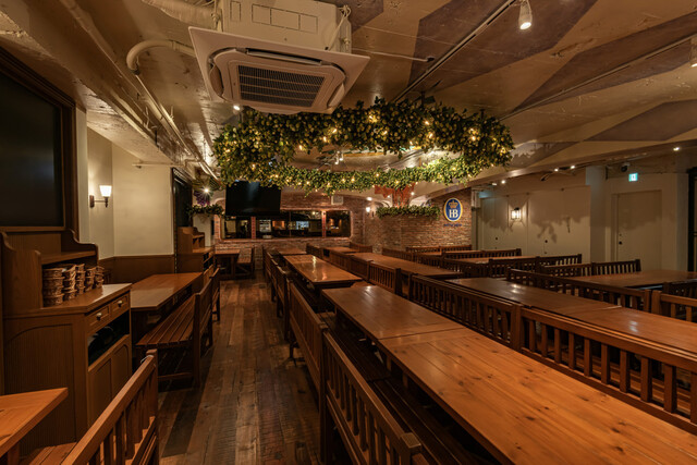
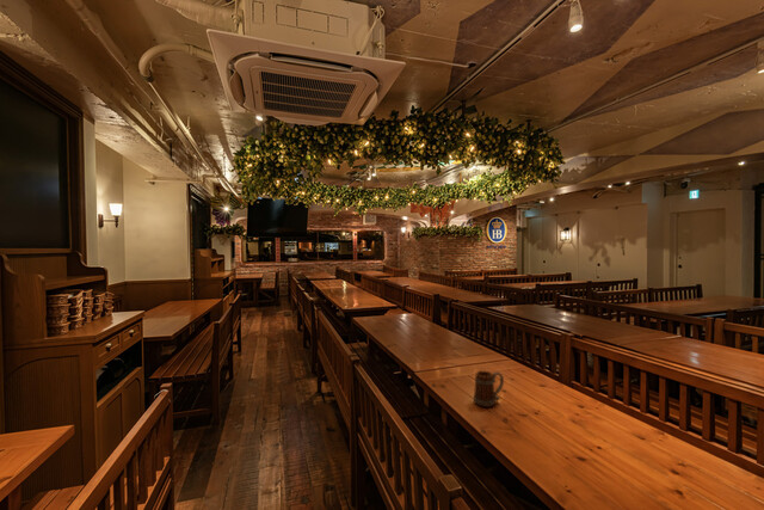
+ beer mug (488, 387)
